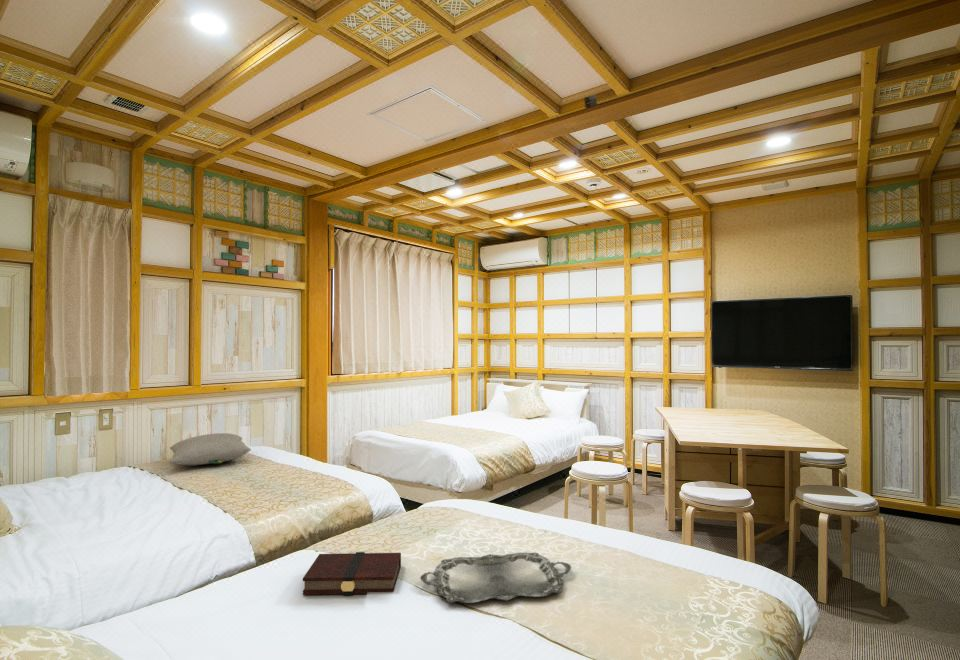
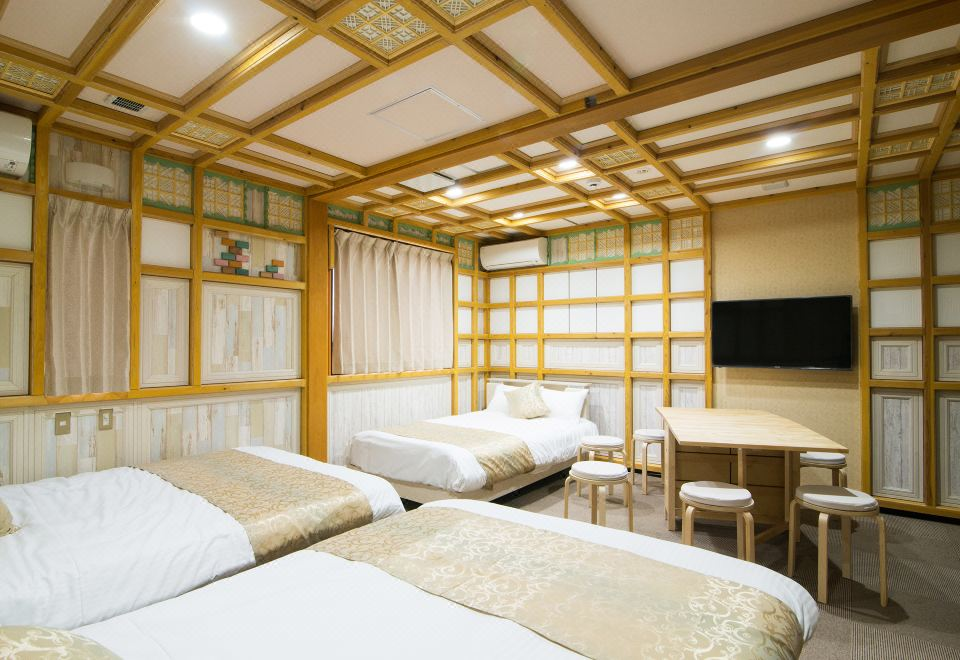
- serving tray (497, 575)
- book (354, 572)
- pillow (209, 448)
